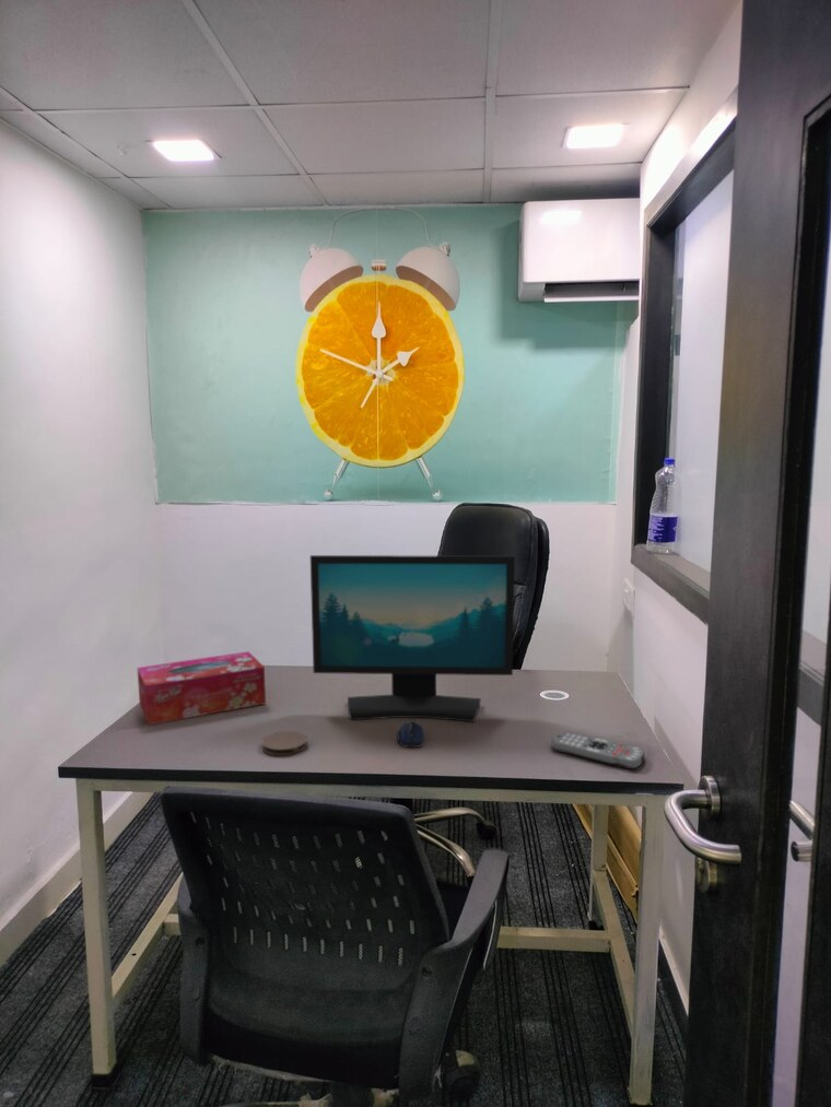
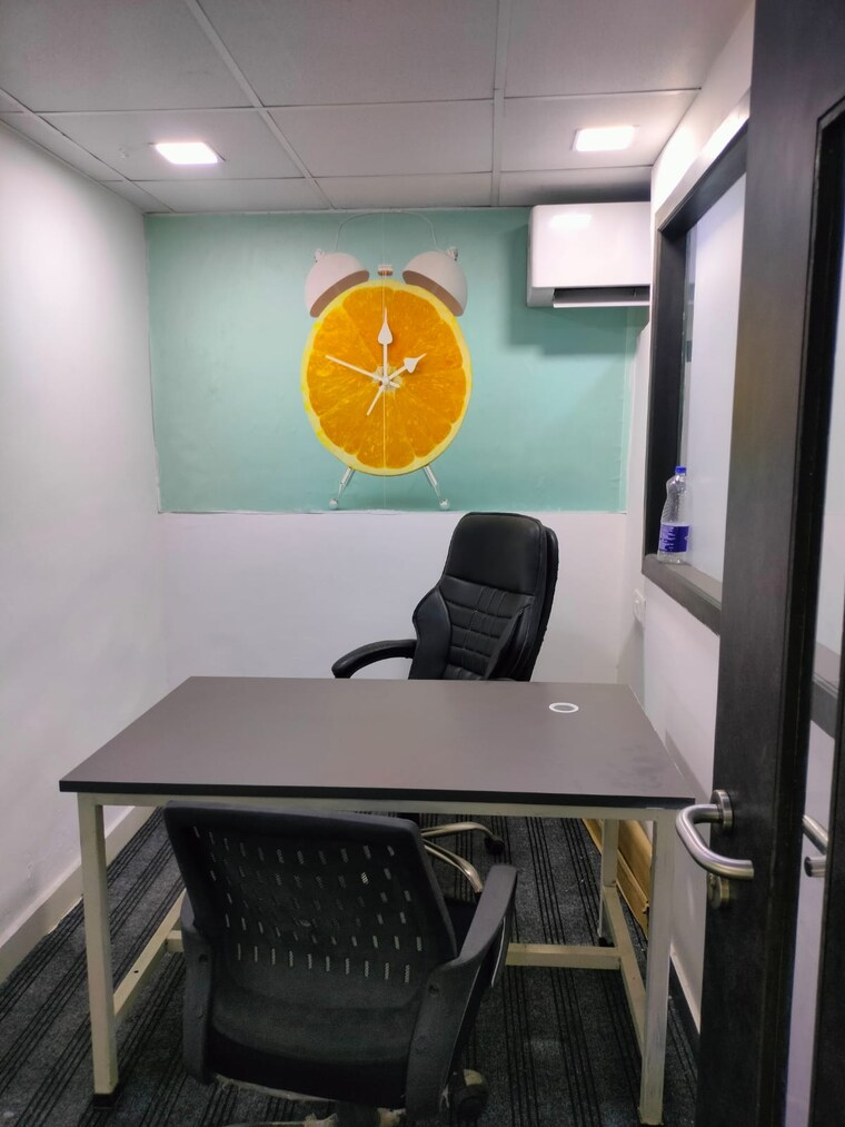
- computer mouse (410, 730)
- tissue box (201, 685)
- coaster (284, 742)
- computer monitor (412, 633)
- remote control (596, 749)
